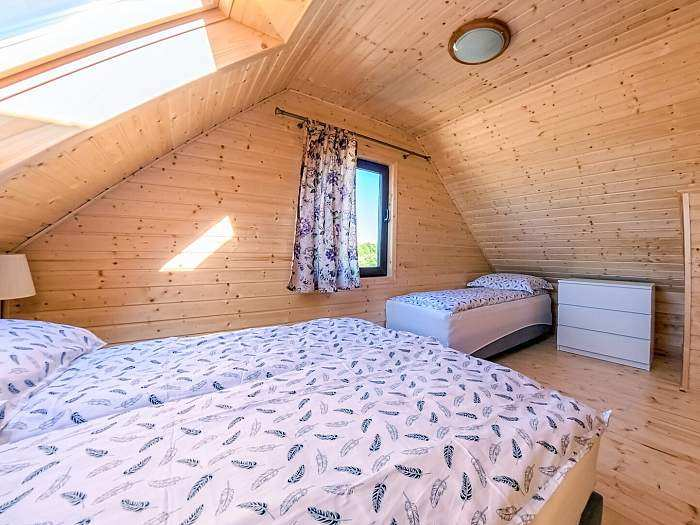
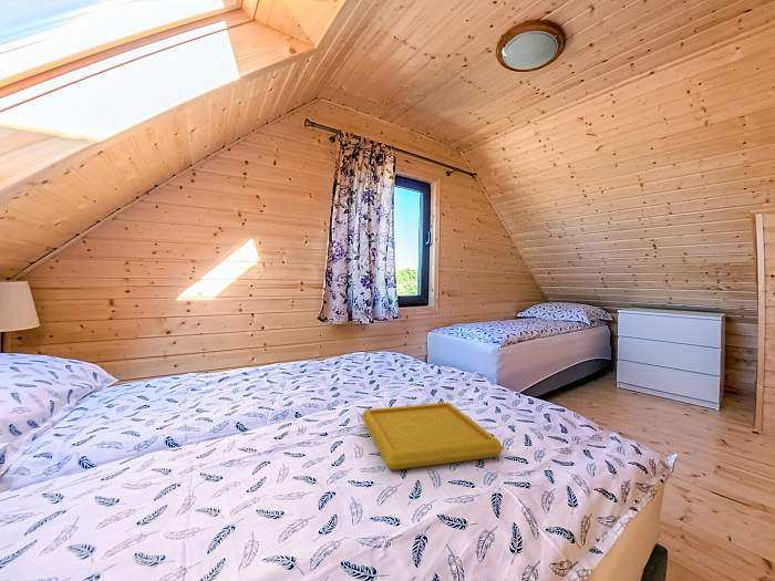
+ serving tray (424, 430)
